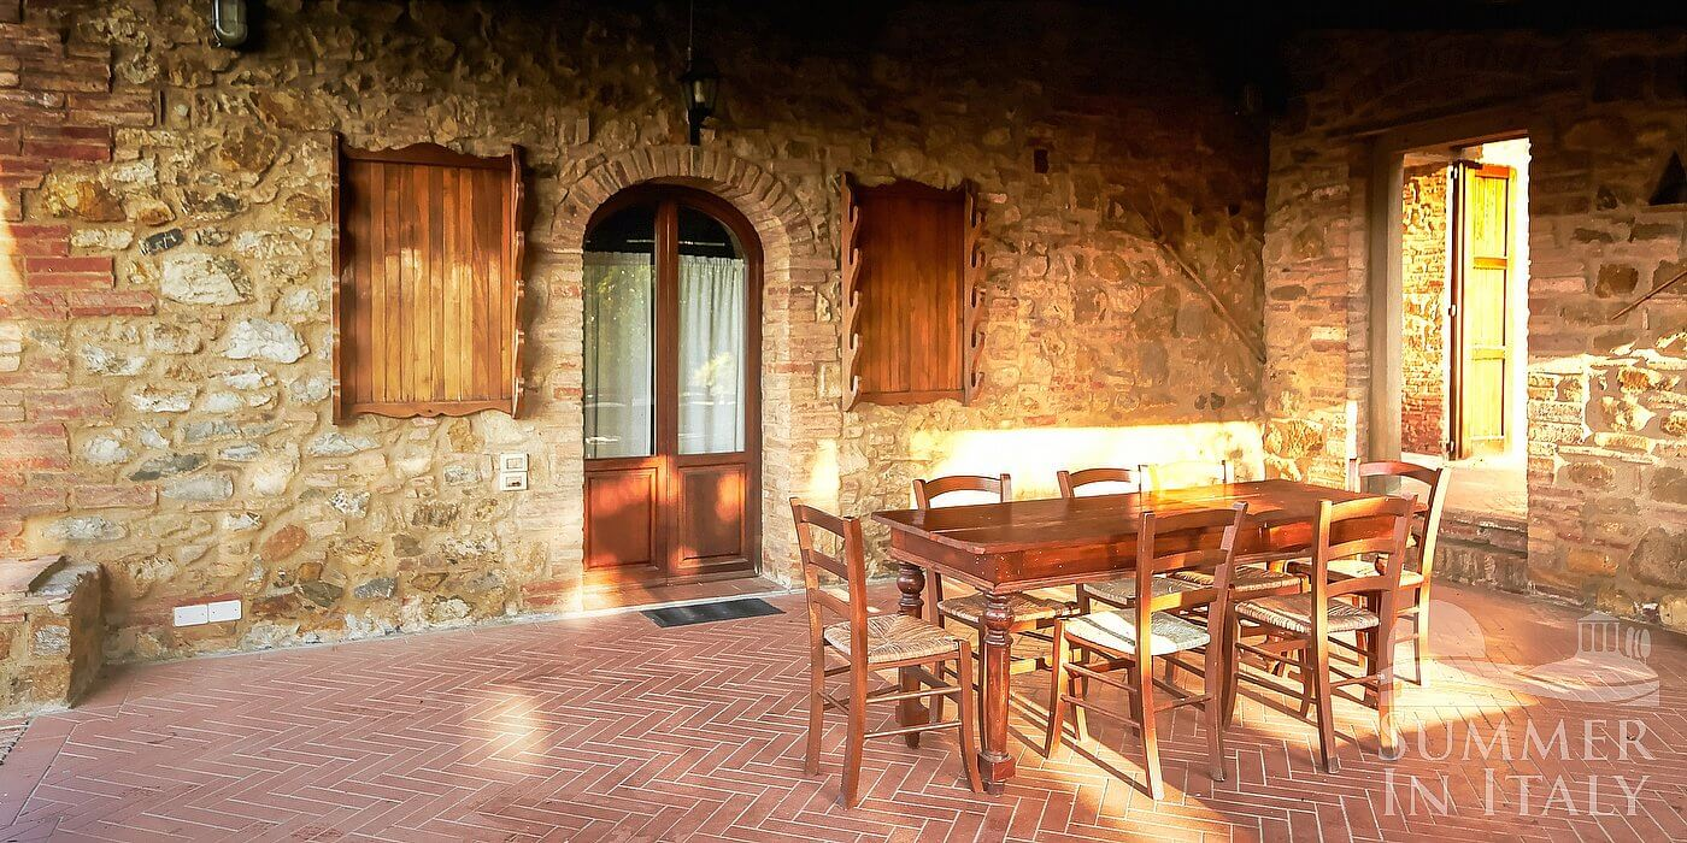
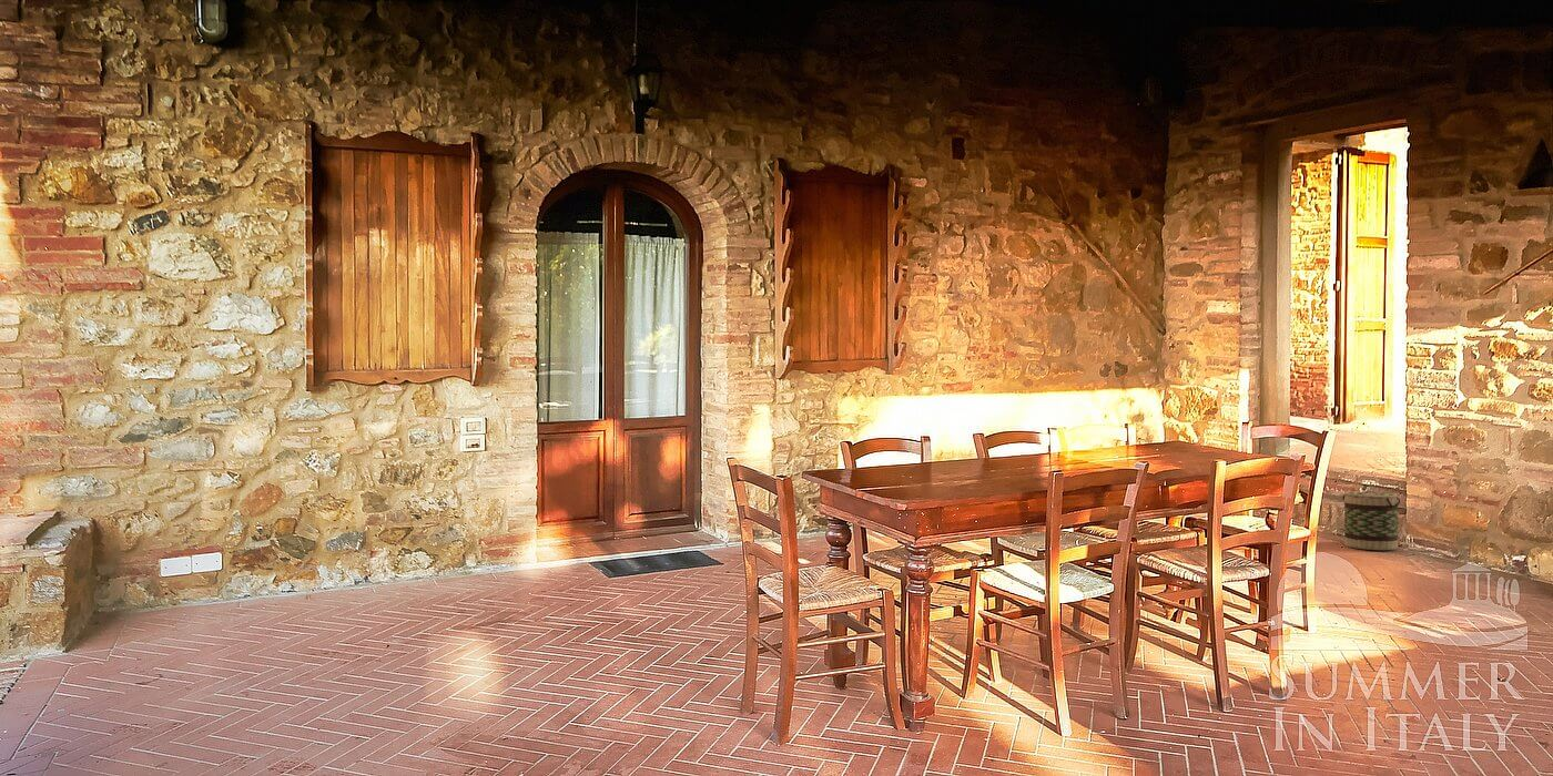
+ basket (1371, 519)
